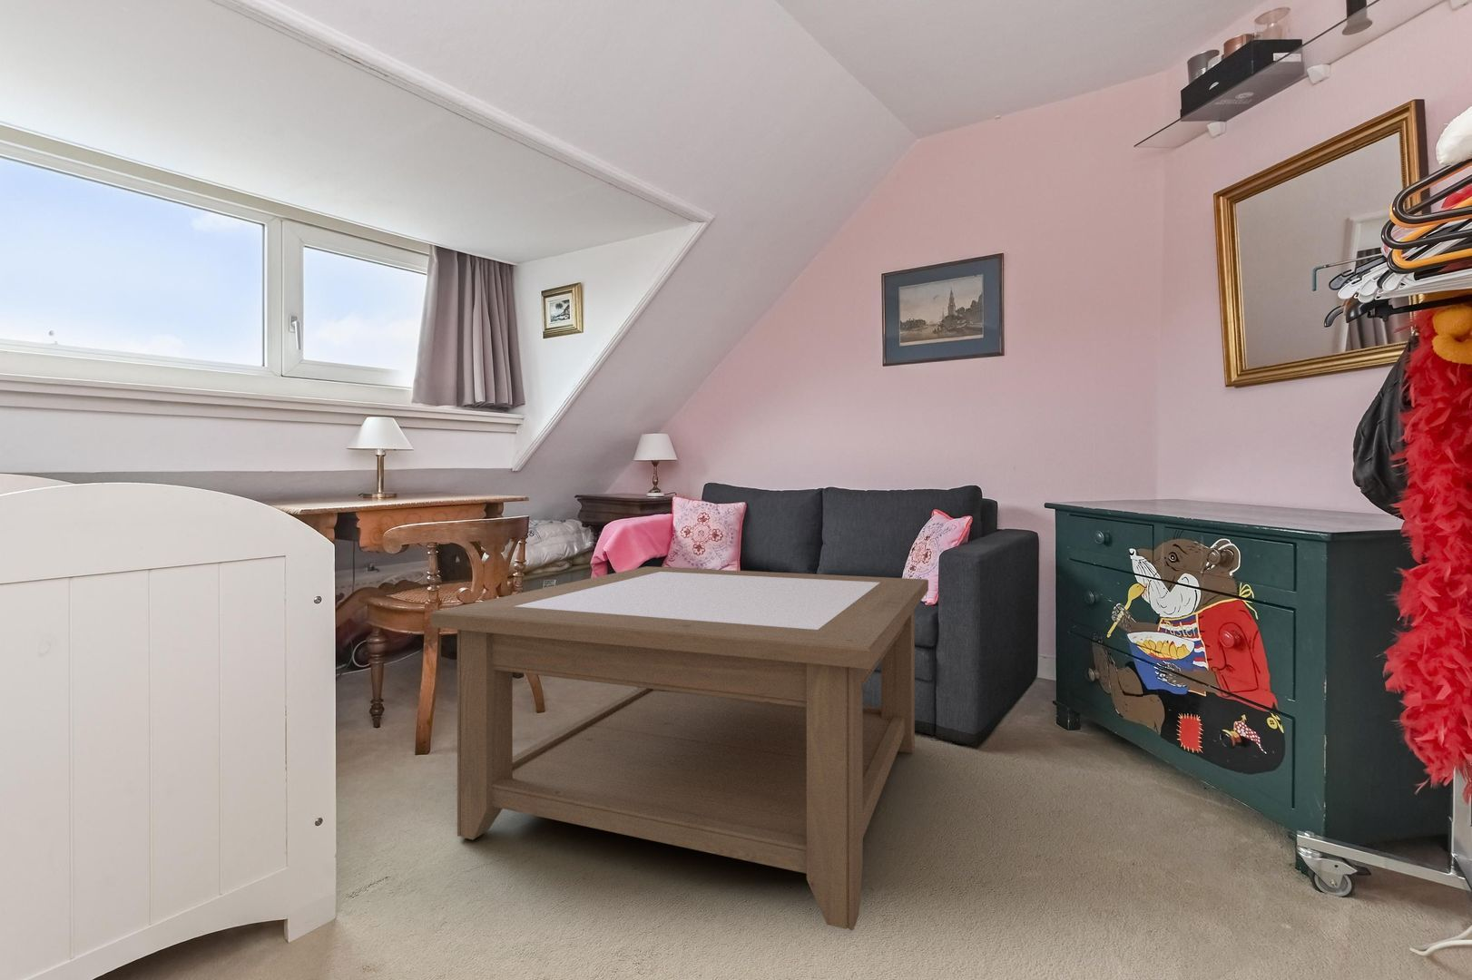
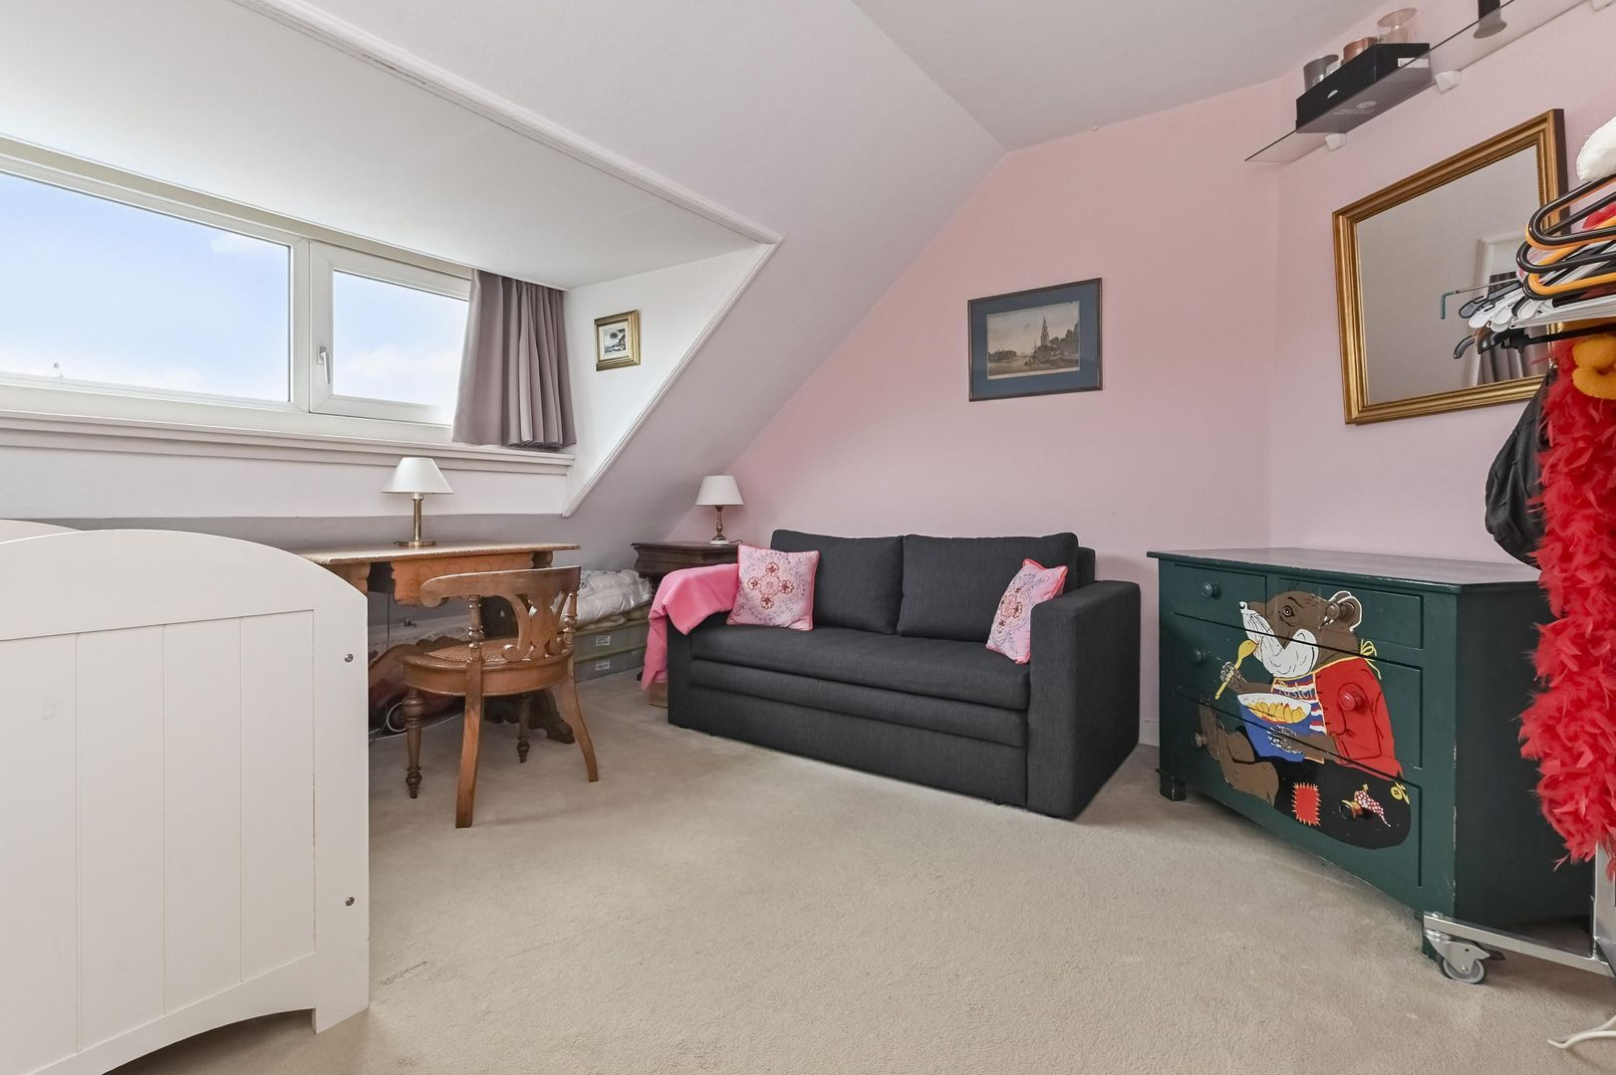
- coffee table (717, 690)
